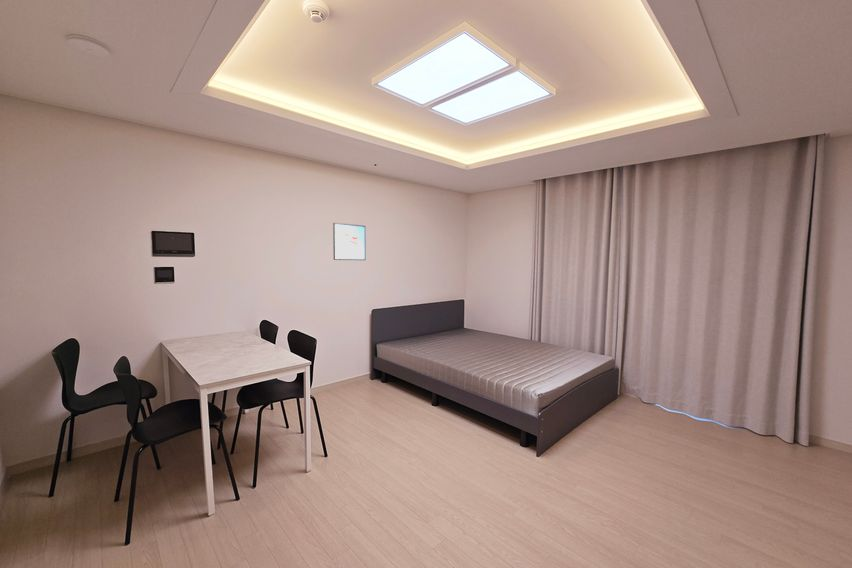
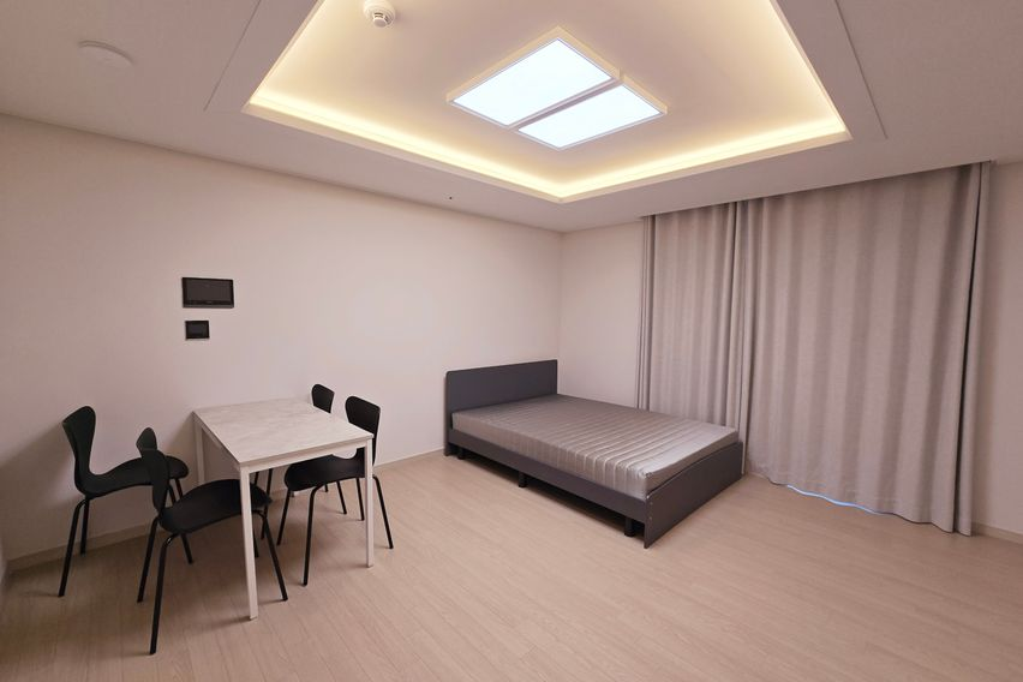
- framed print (350, 242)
